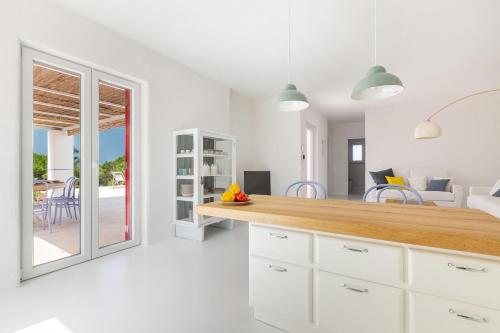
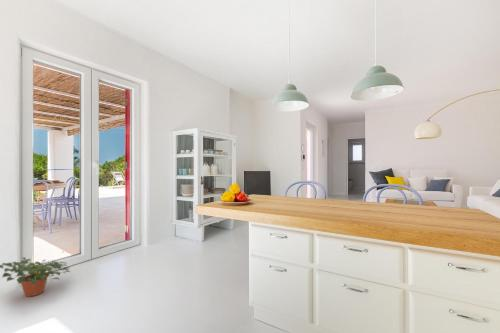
+ potted plant (38, 274)
